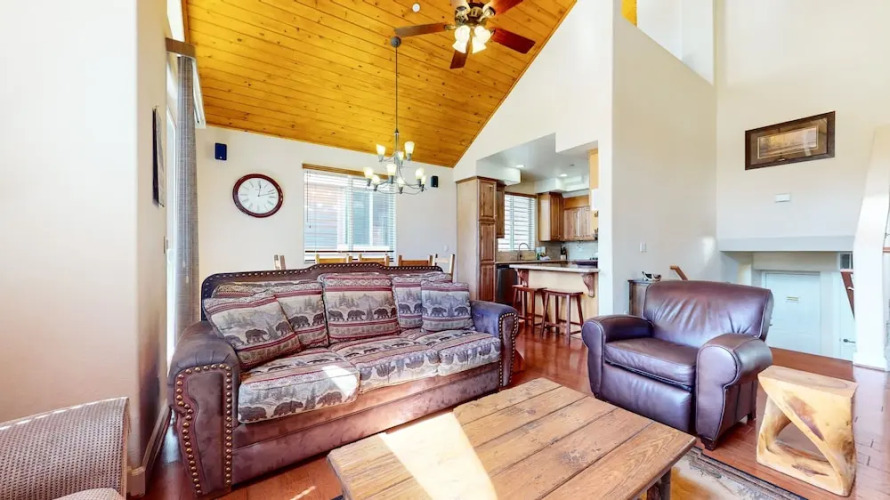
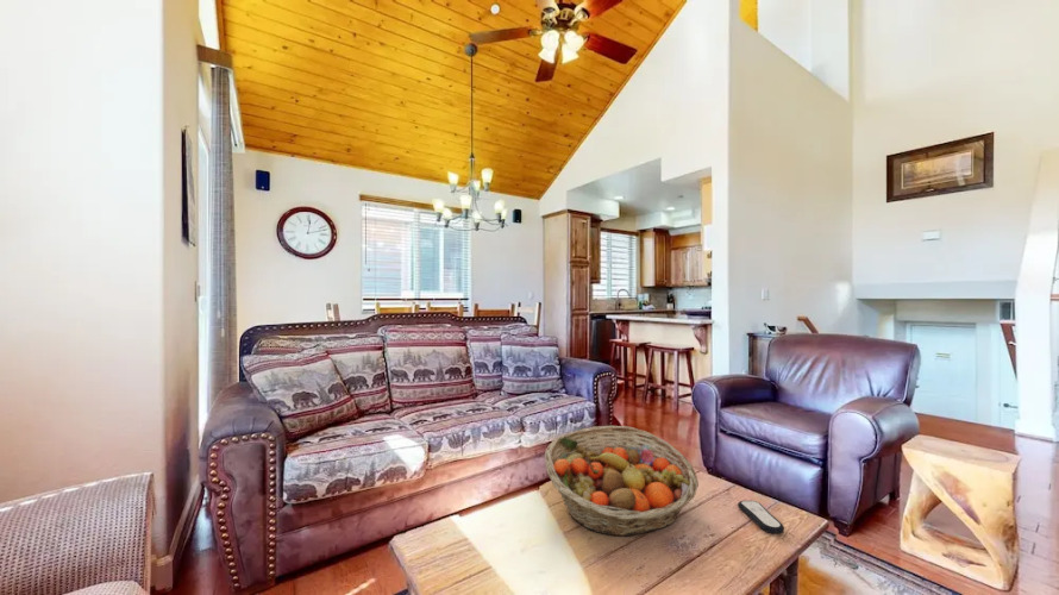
+ fruit basket (619, 476)
+ remote control (760, 515)
